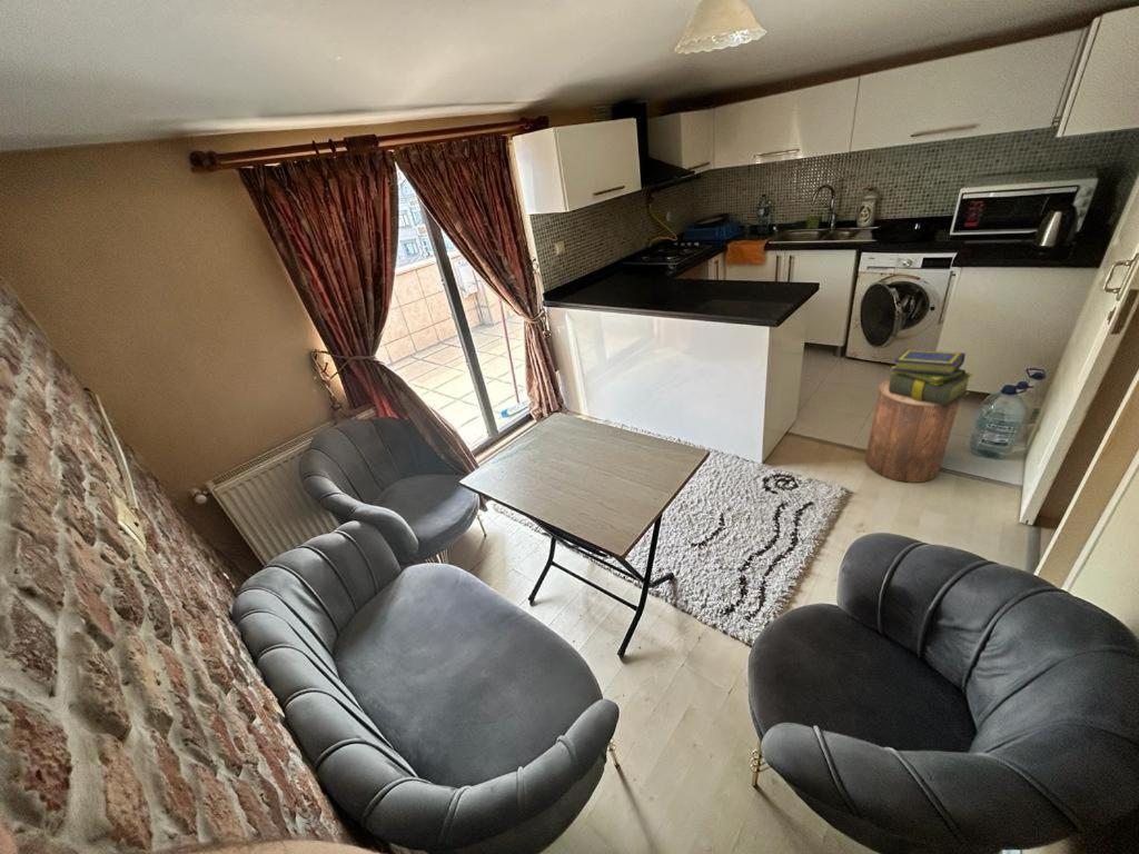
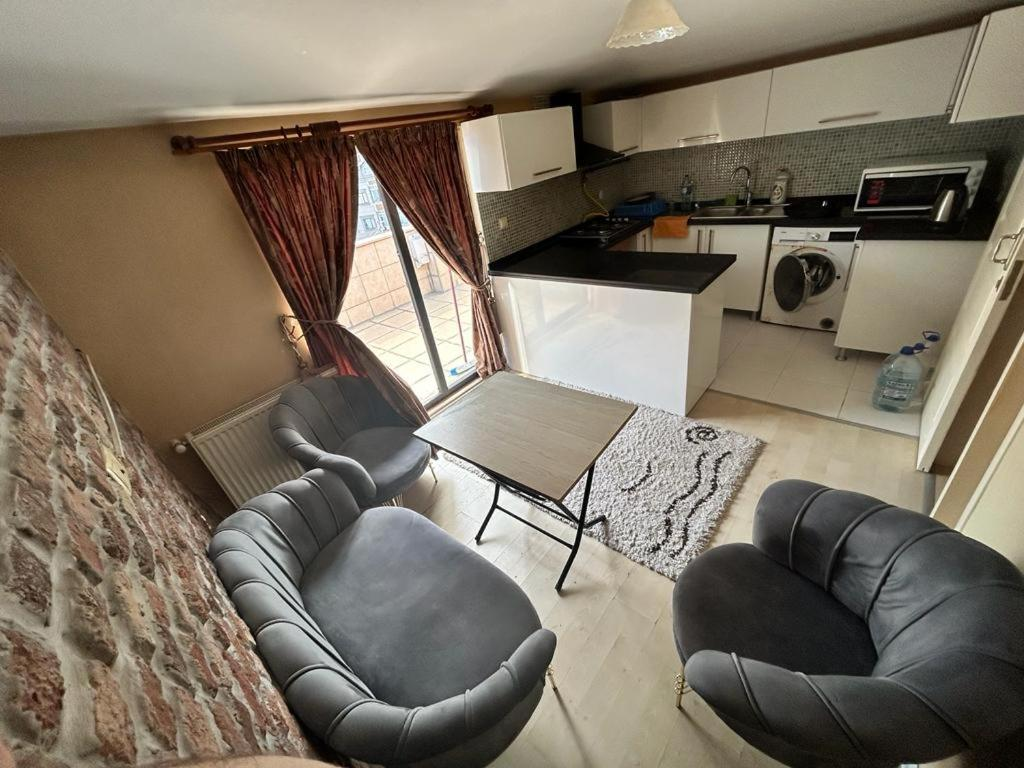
- stack of books (928, 374)
- stool (909, 428)
